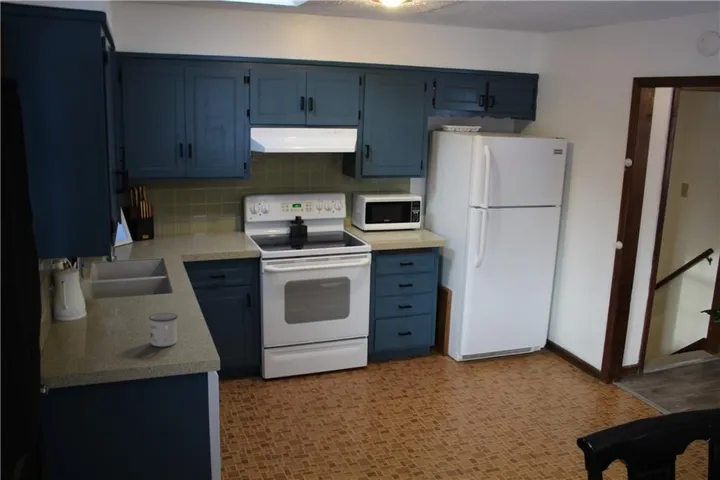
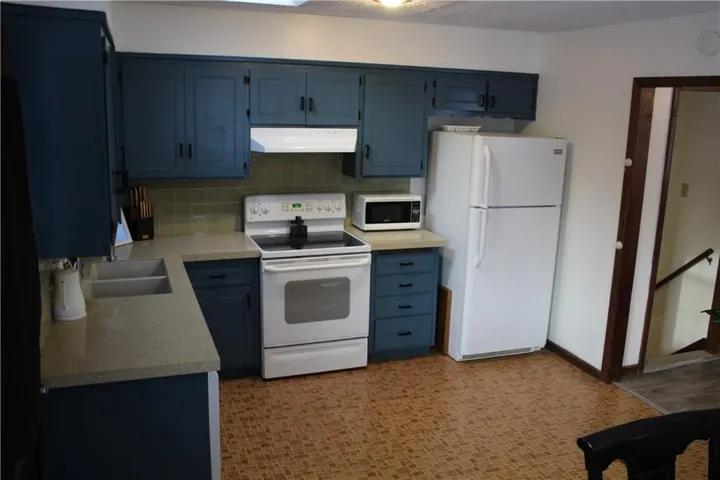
- mug (164, 330)
